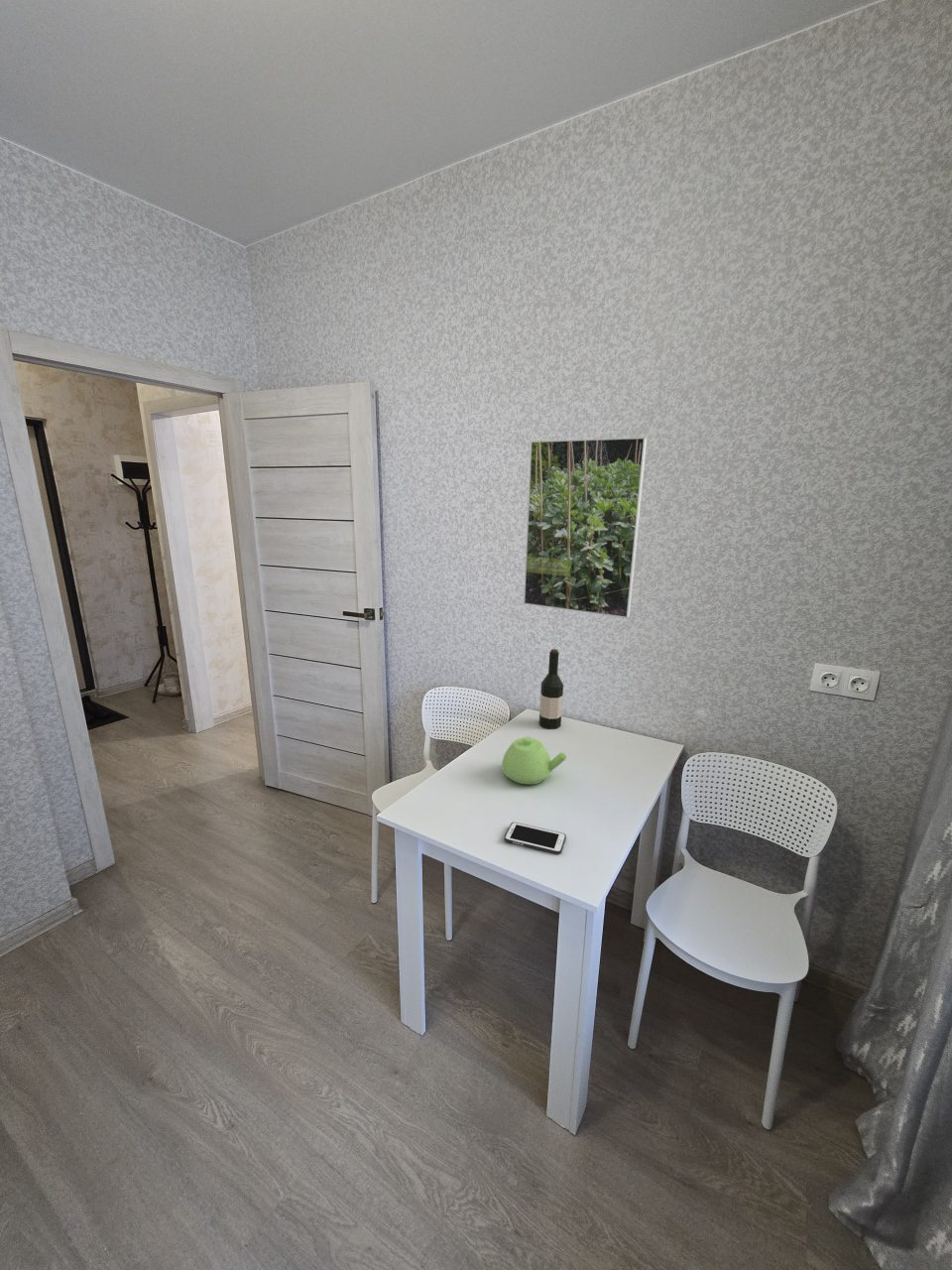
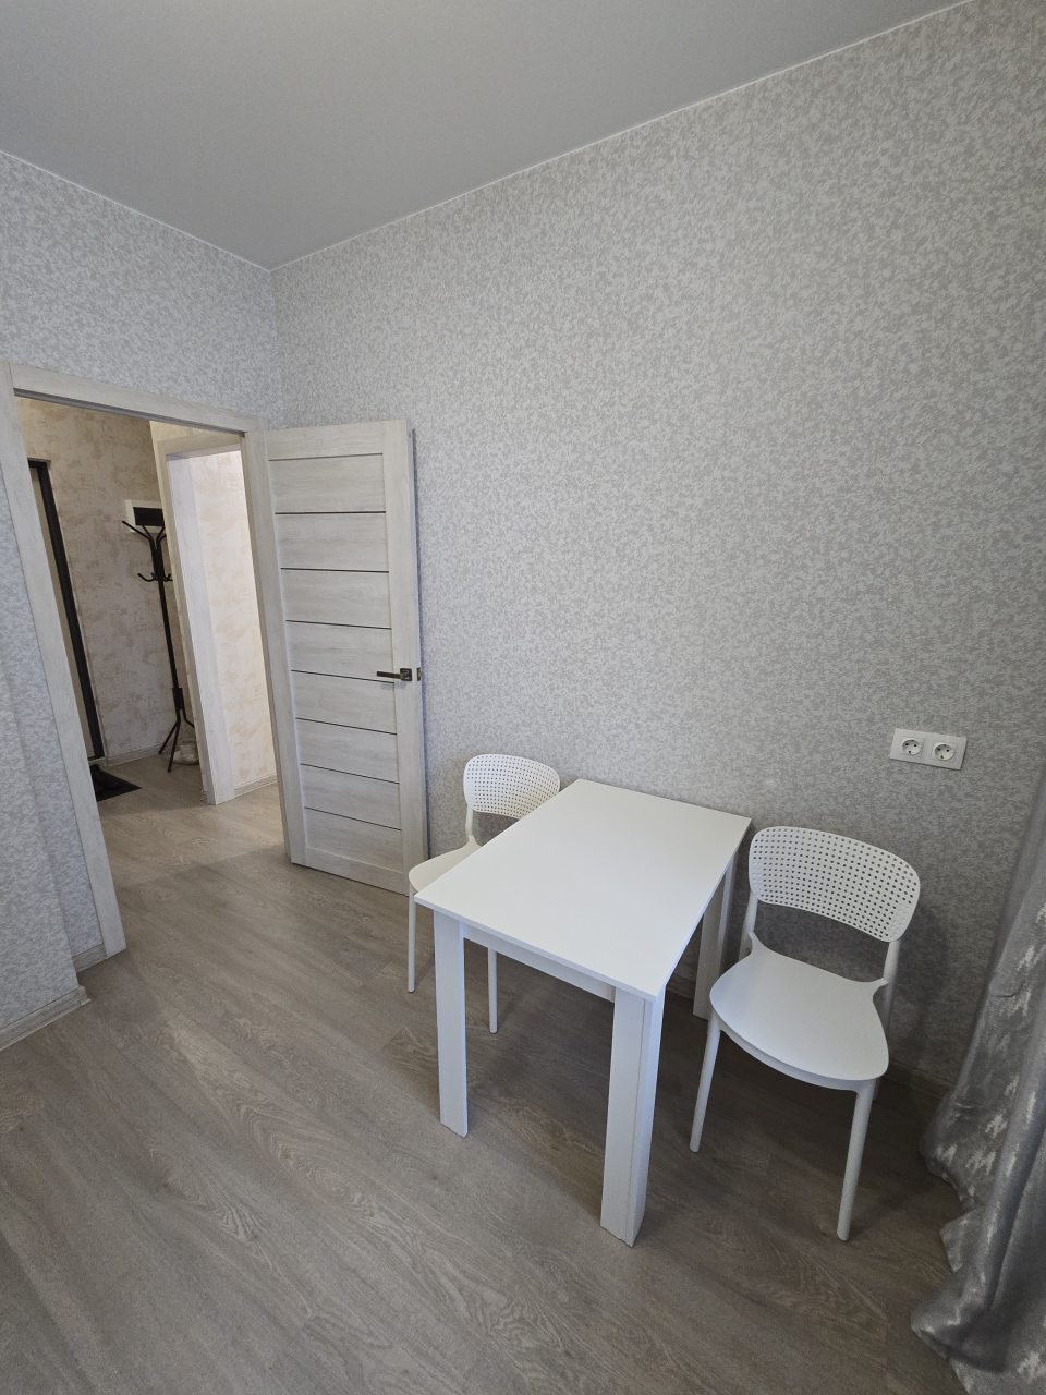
- cell phone (535, 837)
- teapot (534, 758)
- wine bottle (551, 688)
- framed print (579, 528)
